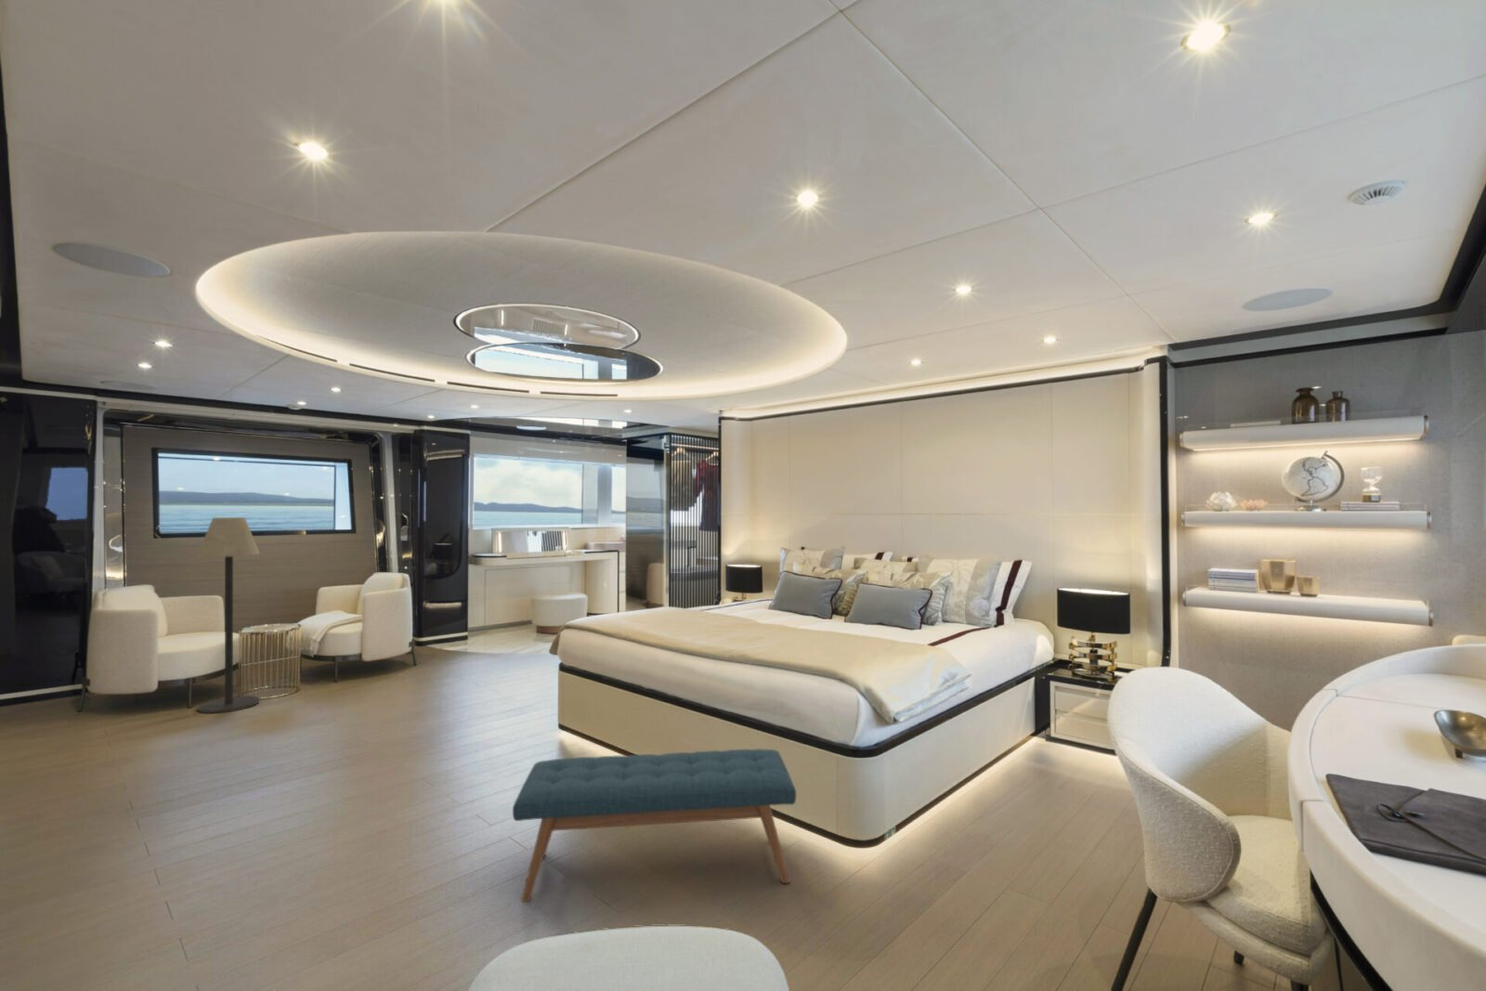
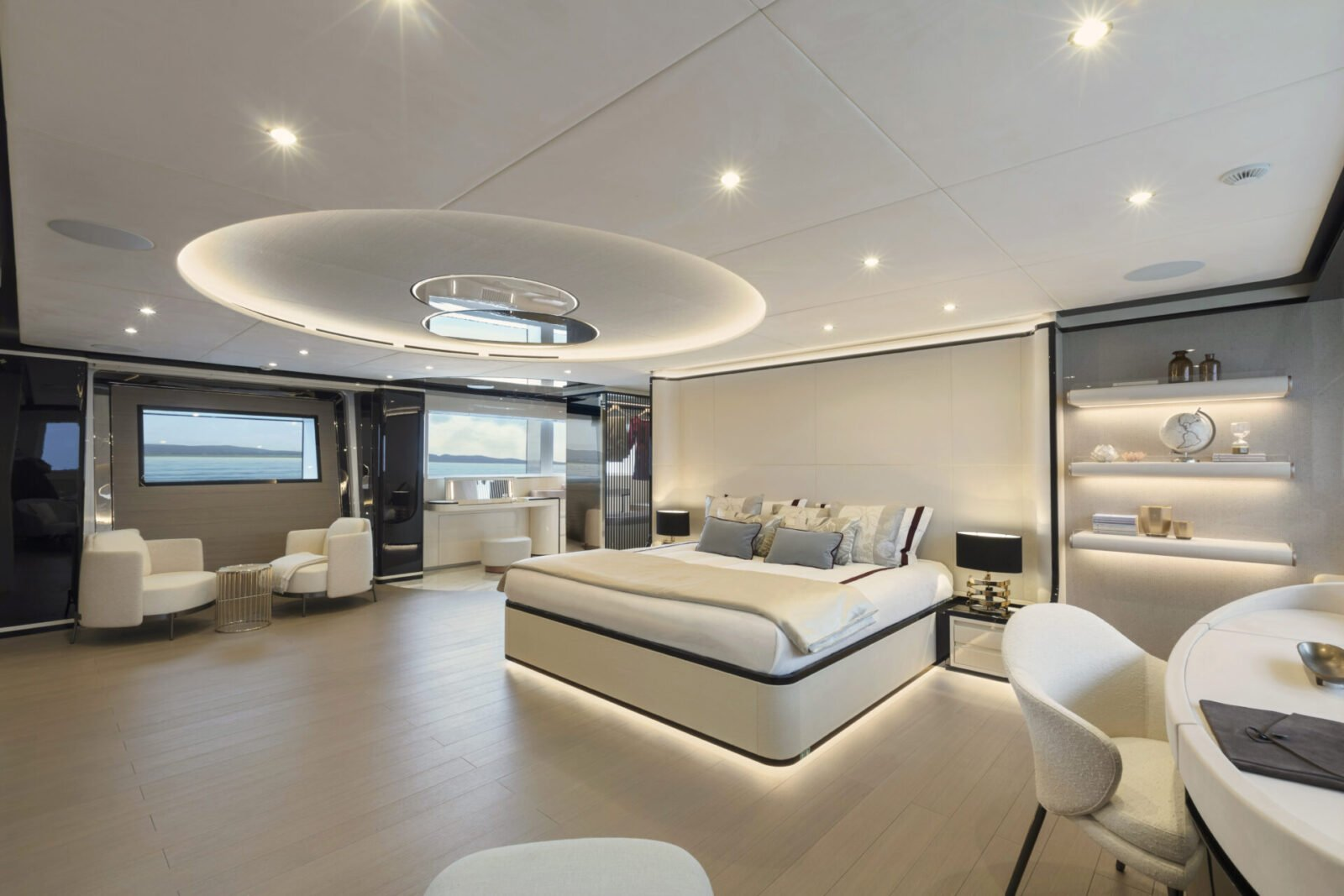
- bench (659, 816)
- floor lamp (229, 612)
